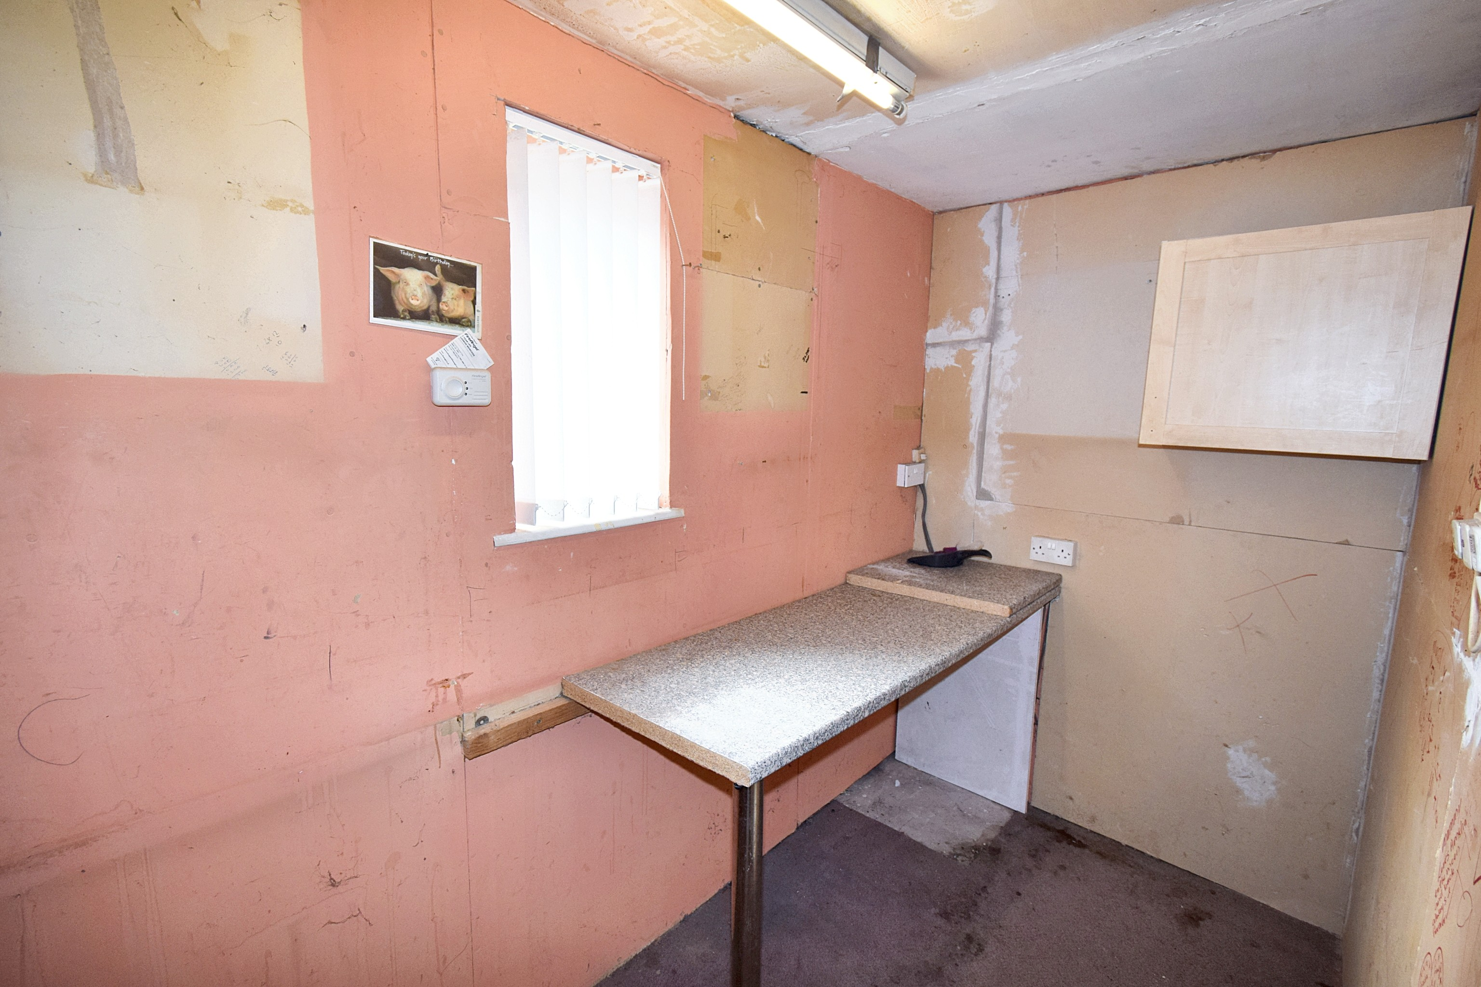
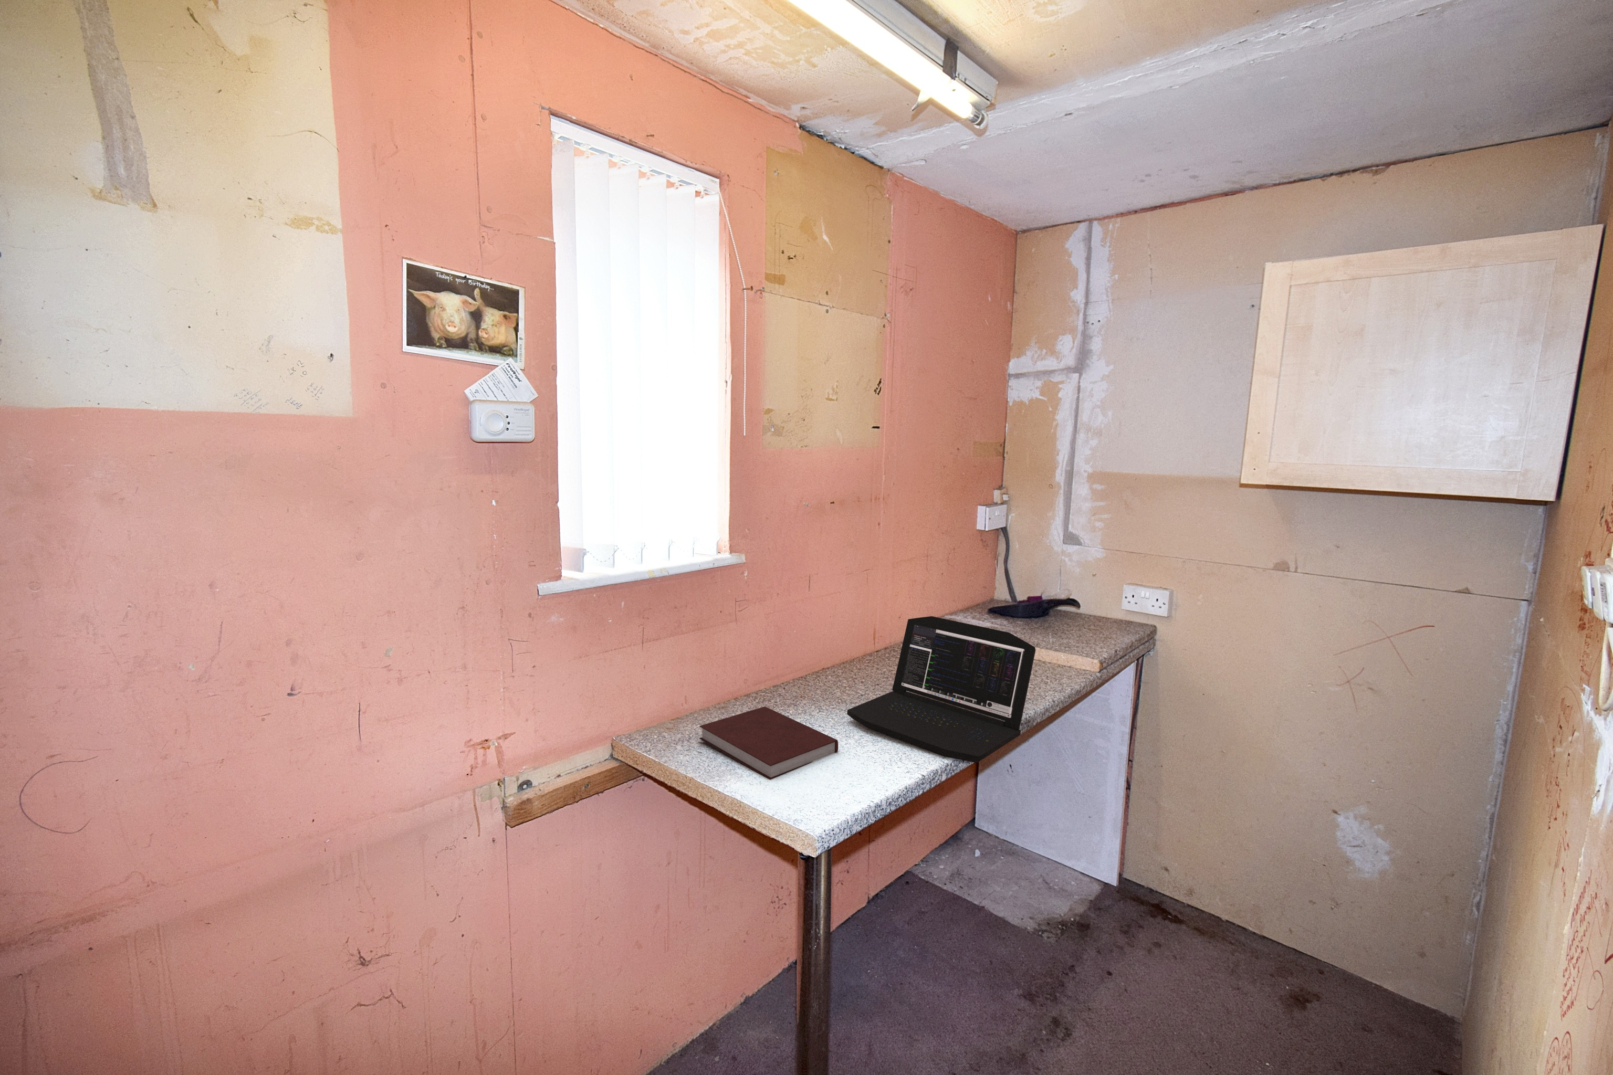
+ notebook (767, 739)
+ laptop (937, 680)
